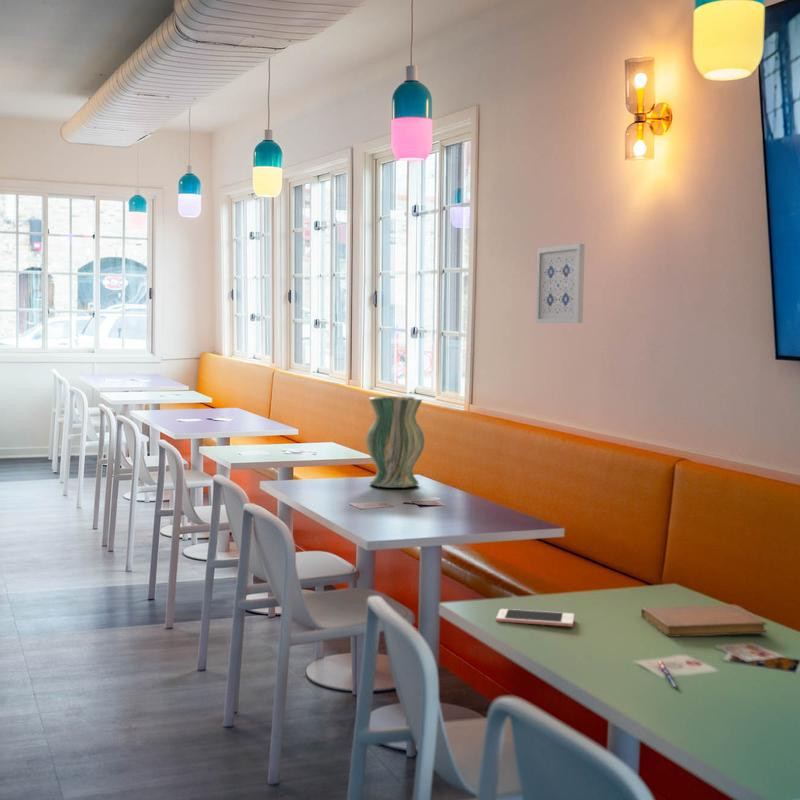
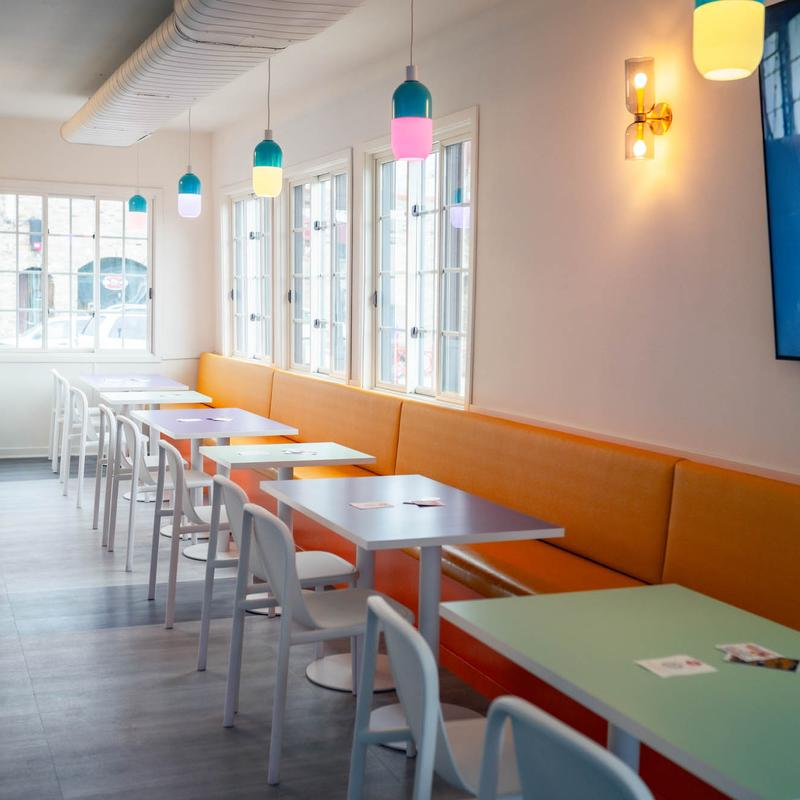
- wall art (559, 284)
- cell phone (535, 617)
- pen (667, 673)
- vase (395, 441)
- notebook (702, 619)
